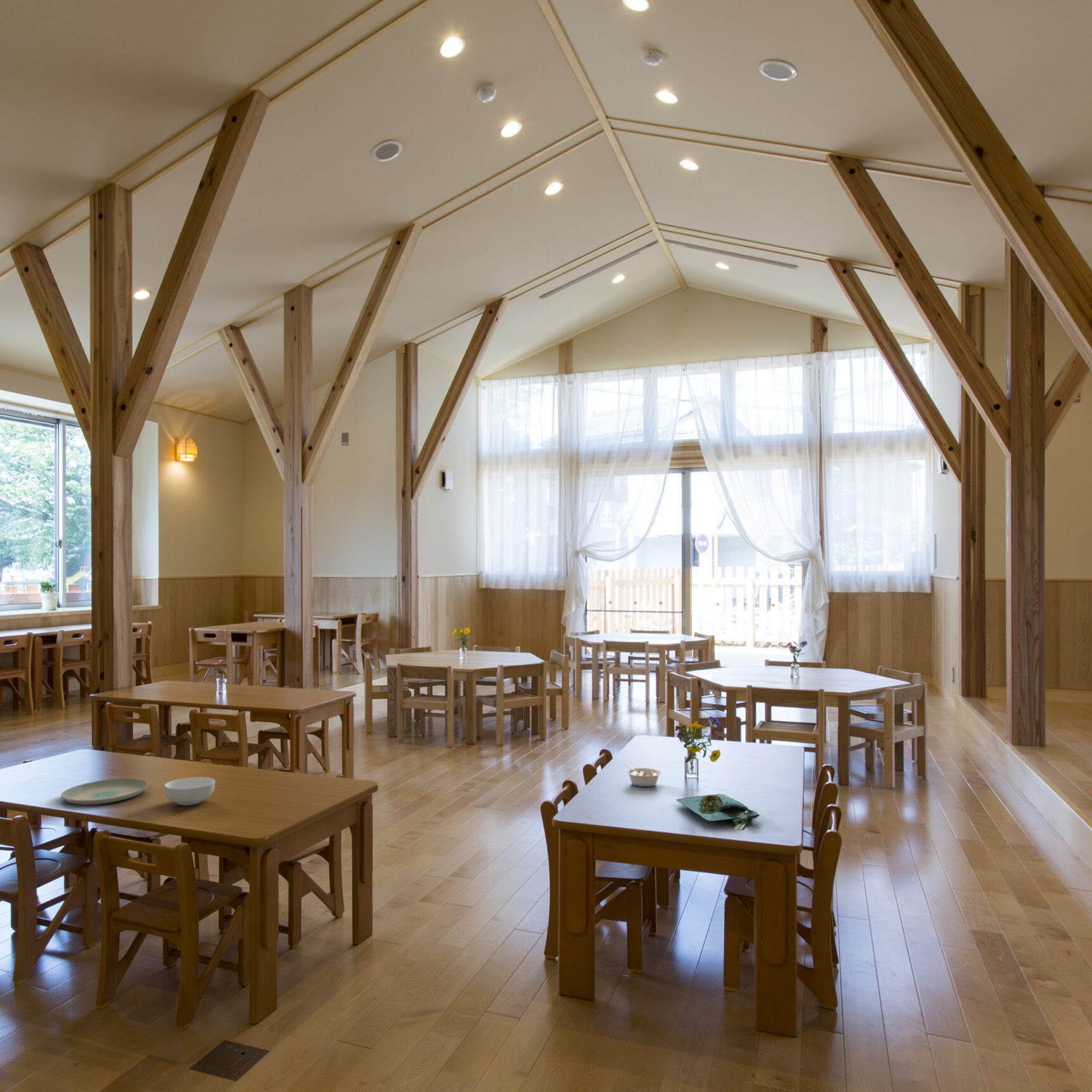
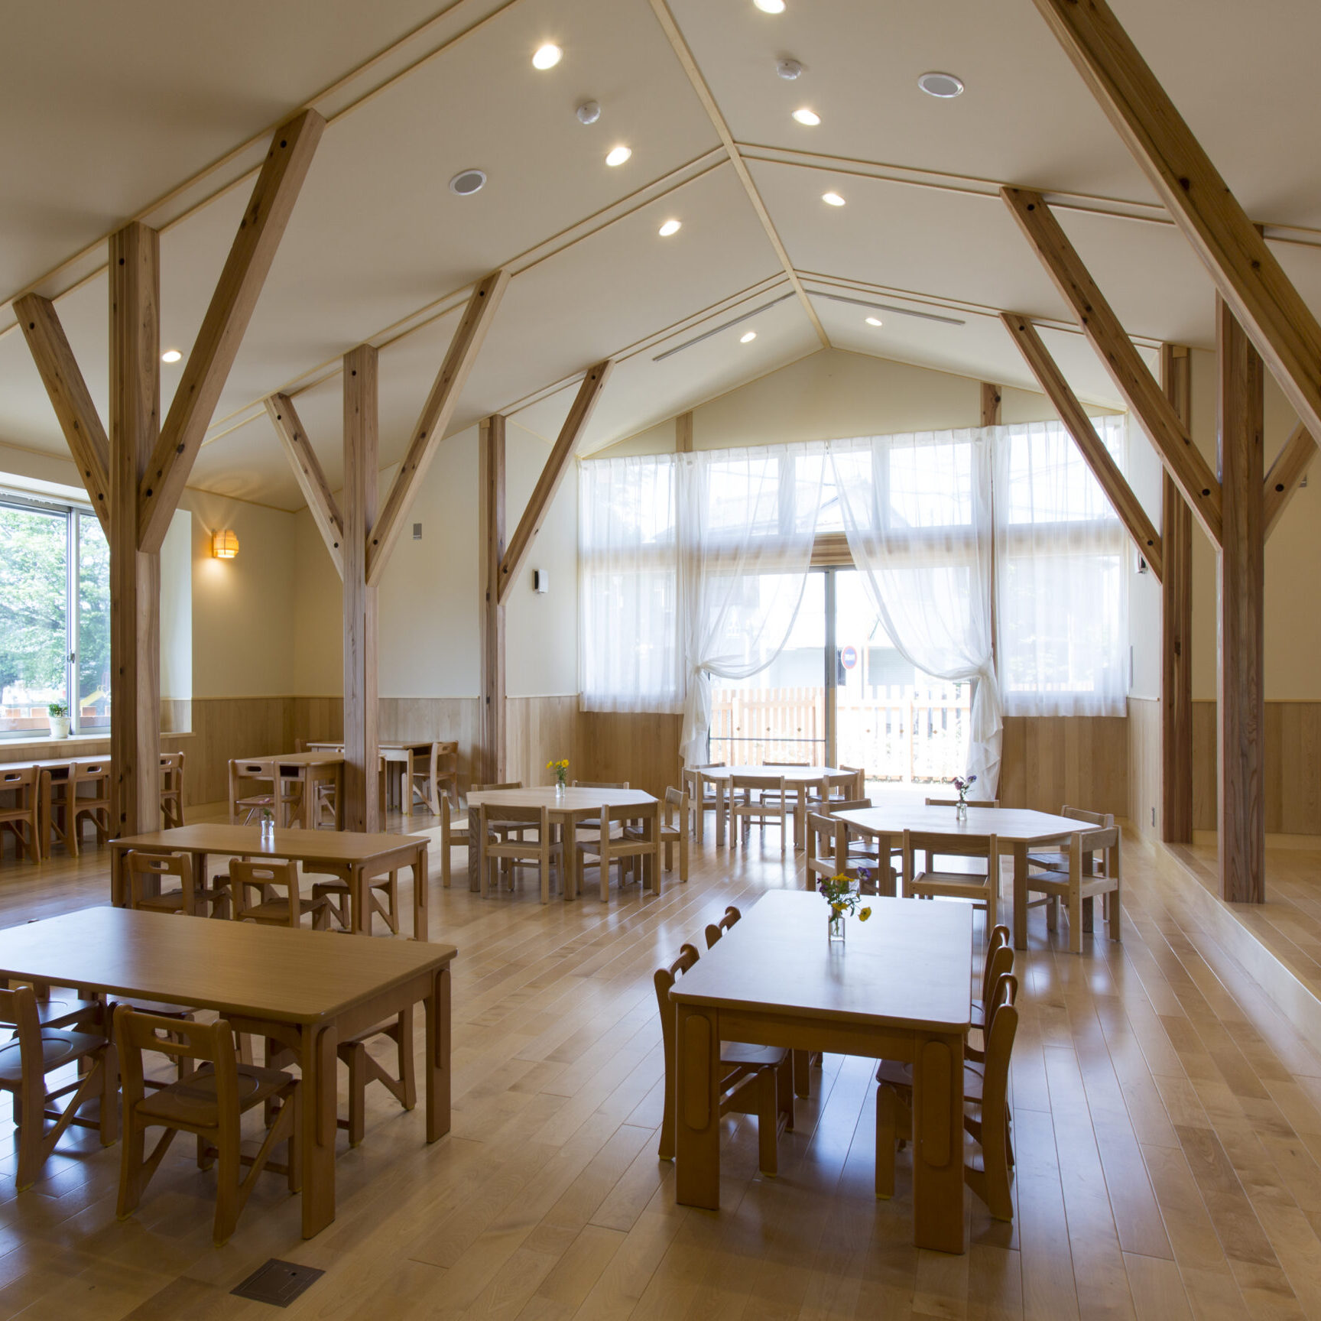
- plate (105, 792)
- cereal bowl (190, 792)
- legume (642, 776)
- platter (720, 810)
